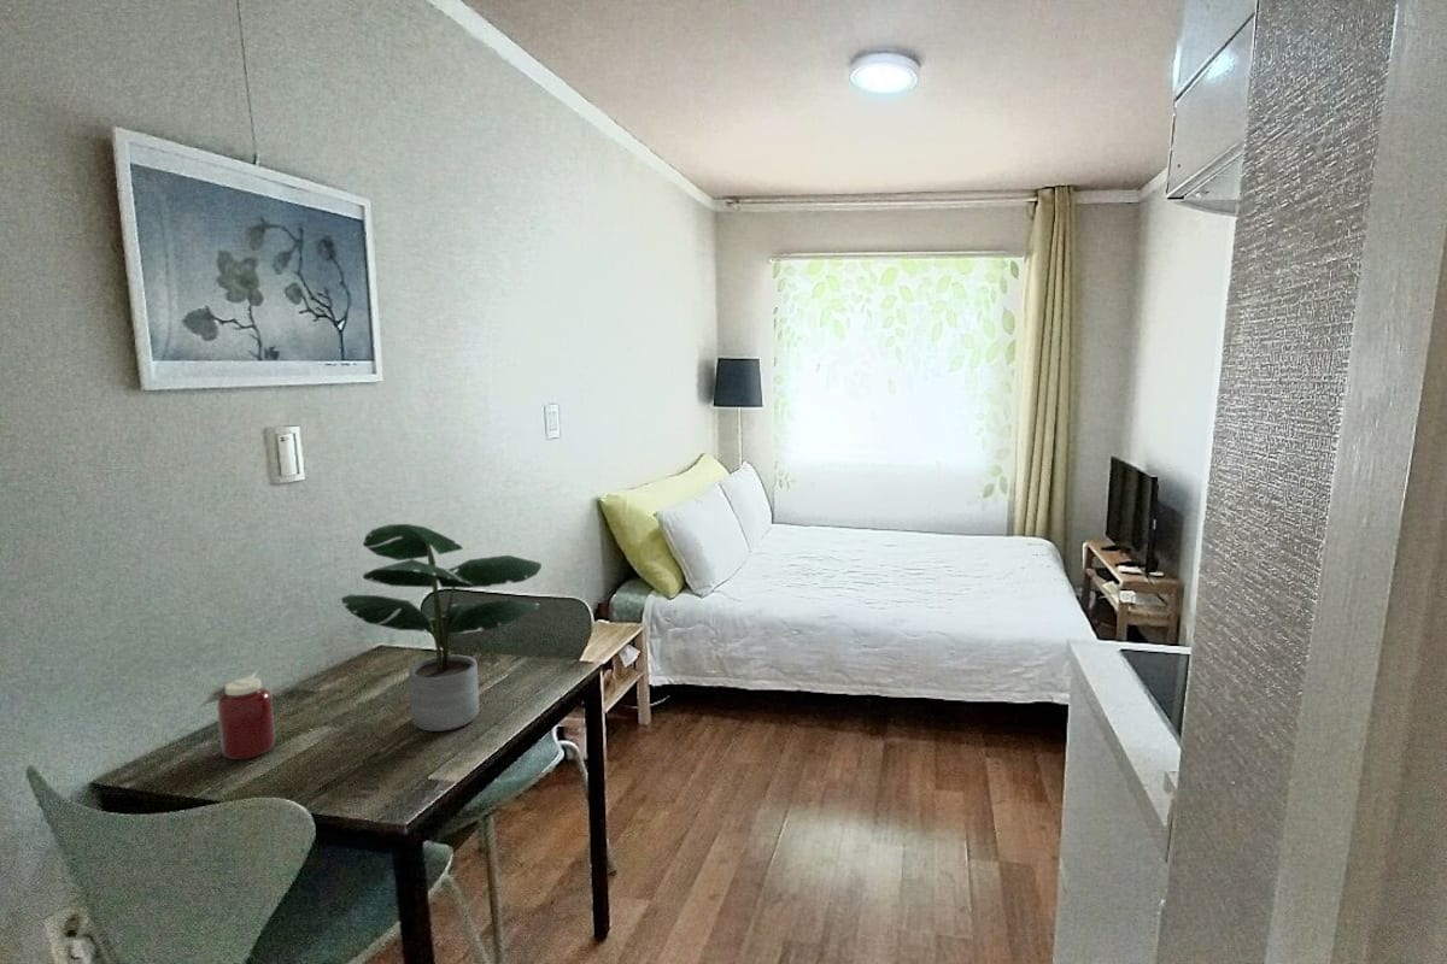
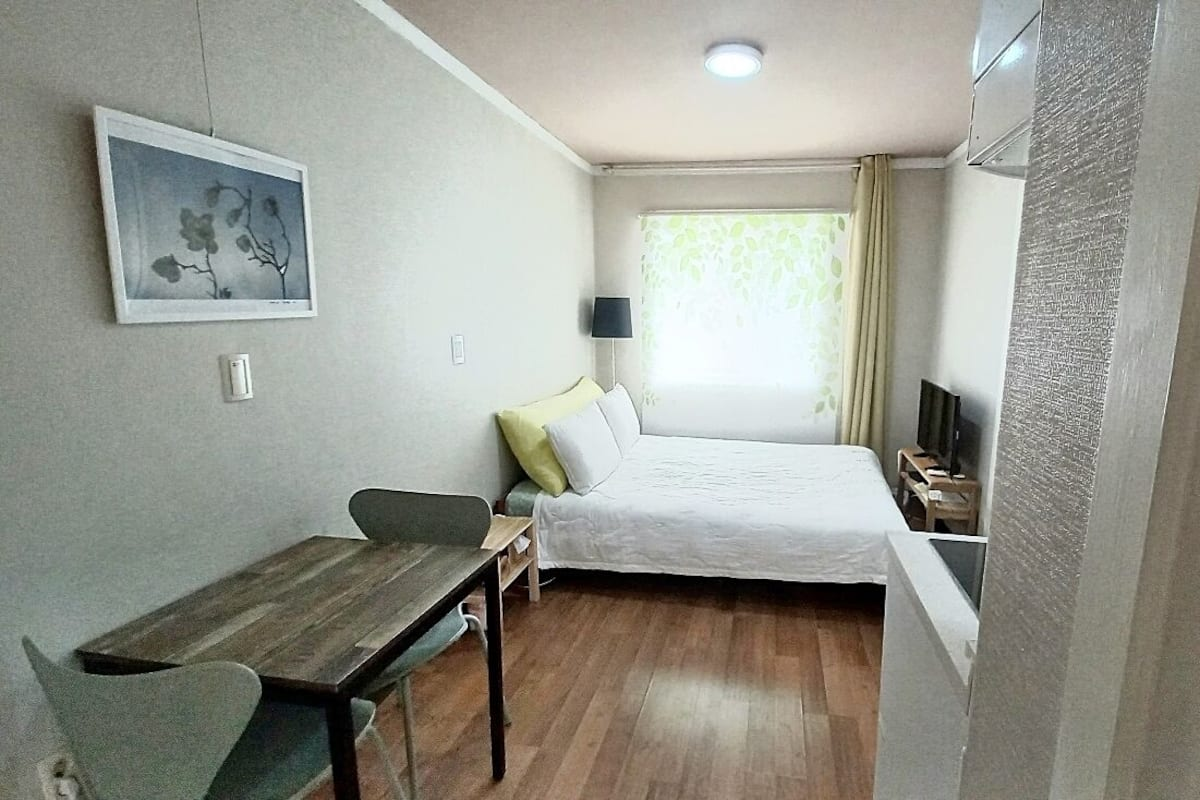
- jar (240, 715)
- potted plant (449, 623)
